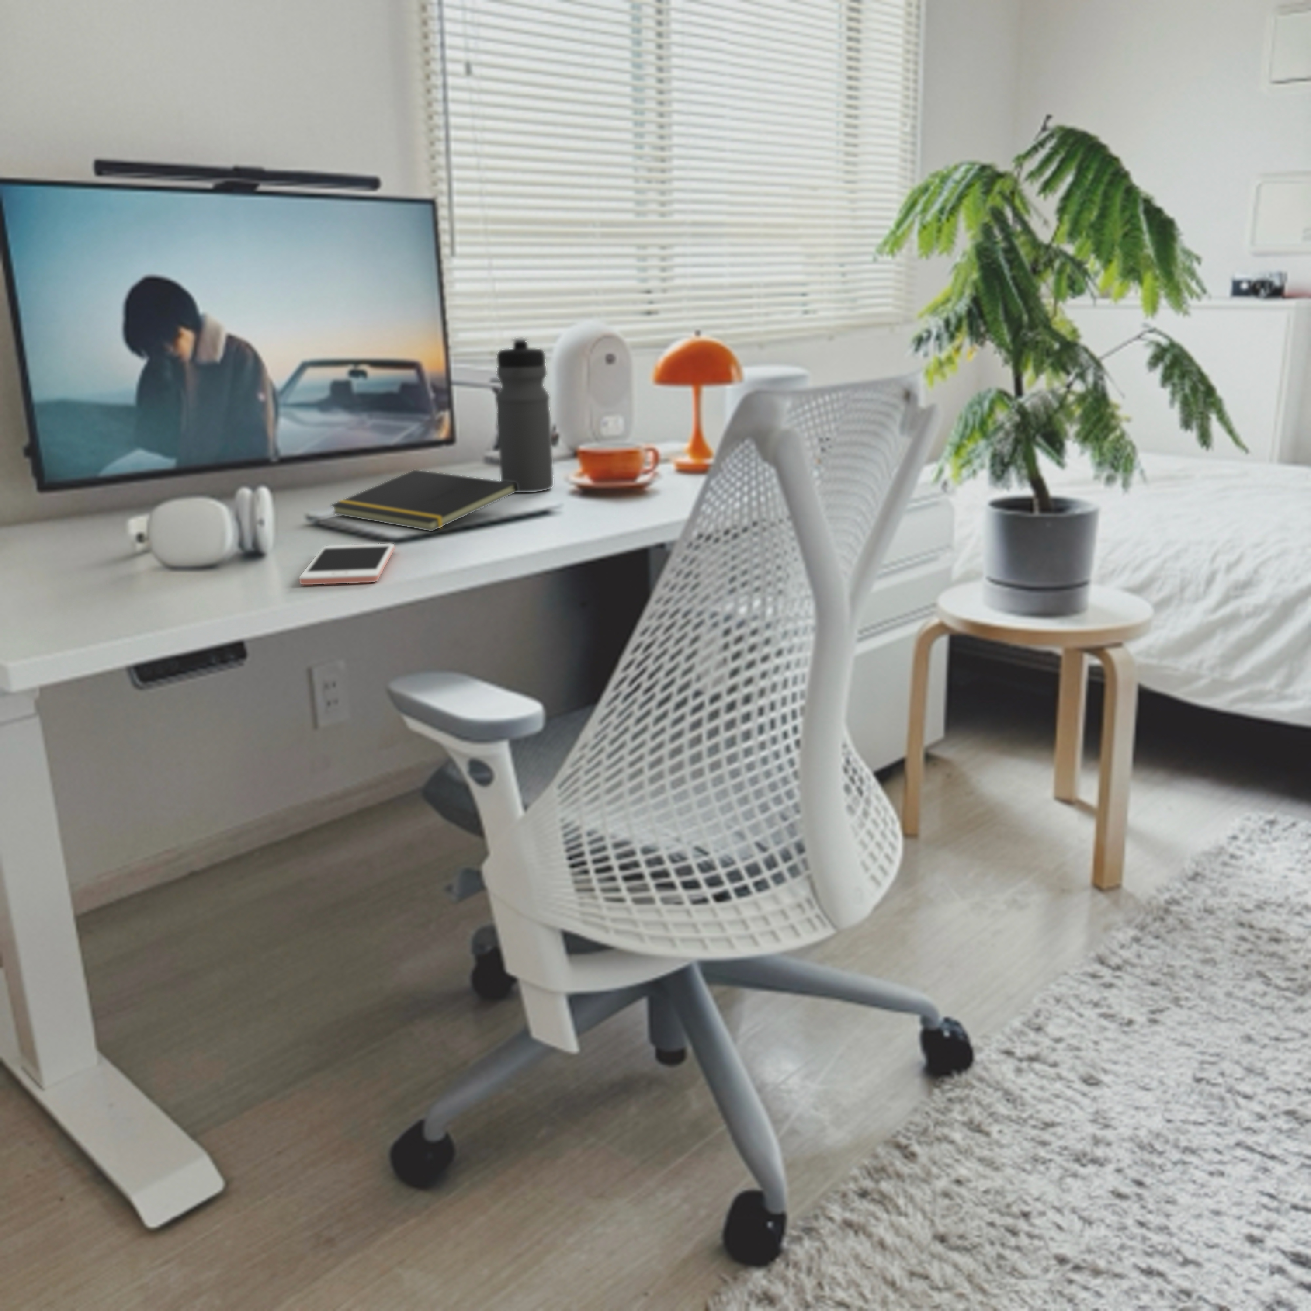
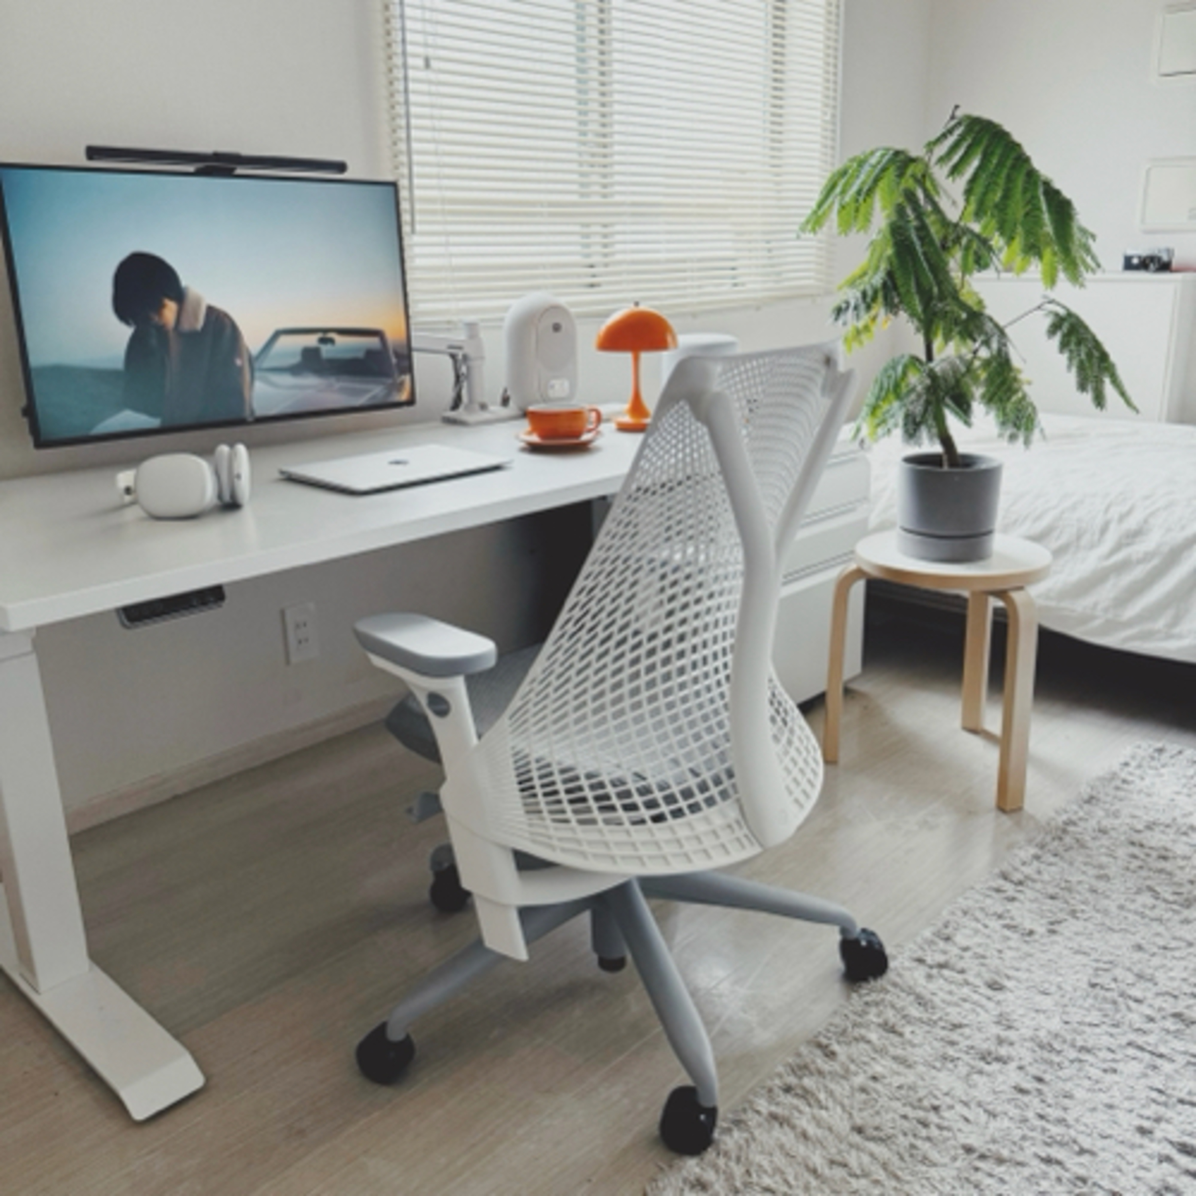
- water bottle (523, 414)
- cell phone (349, 563)
- notepad (423, 498)
